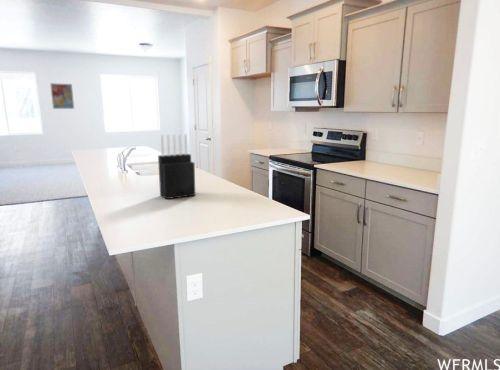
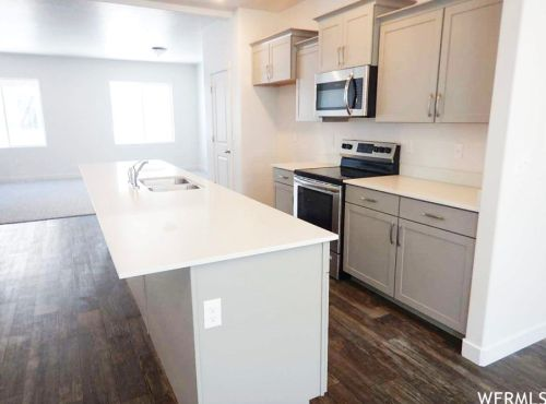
- knife block (177, 165)
- wall art (62, 96)
